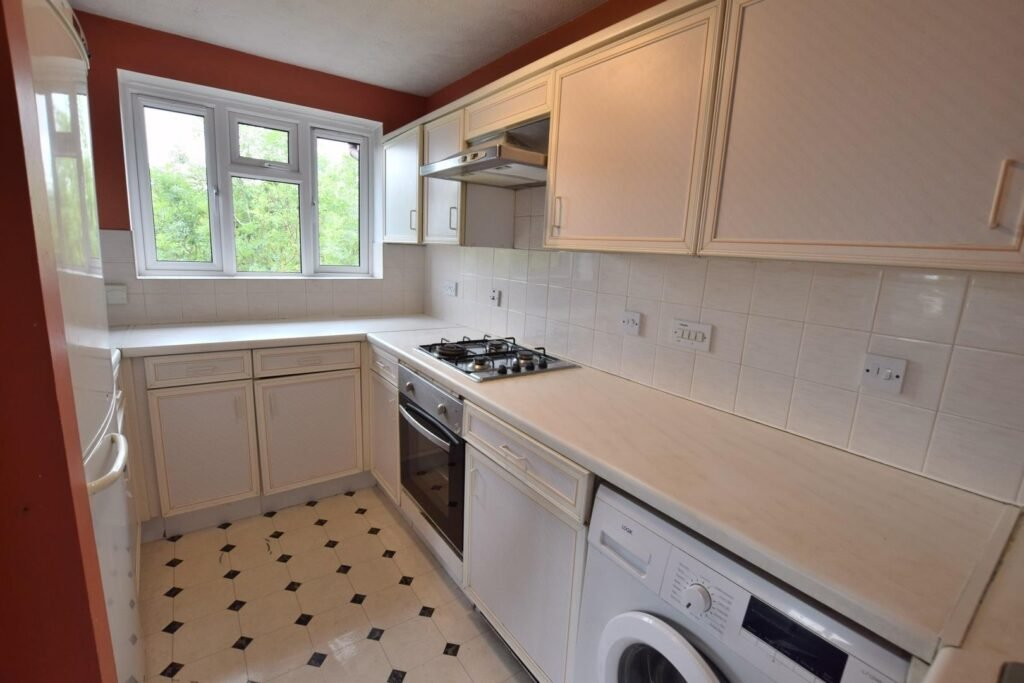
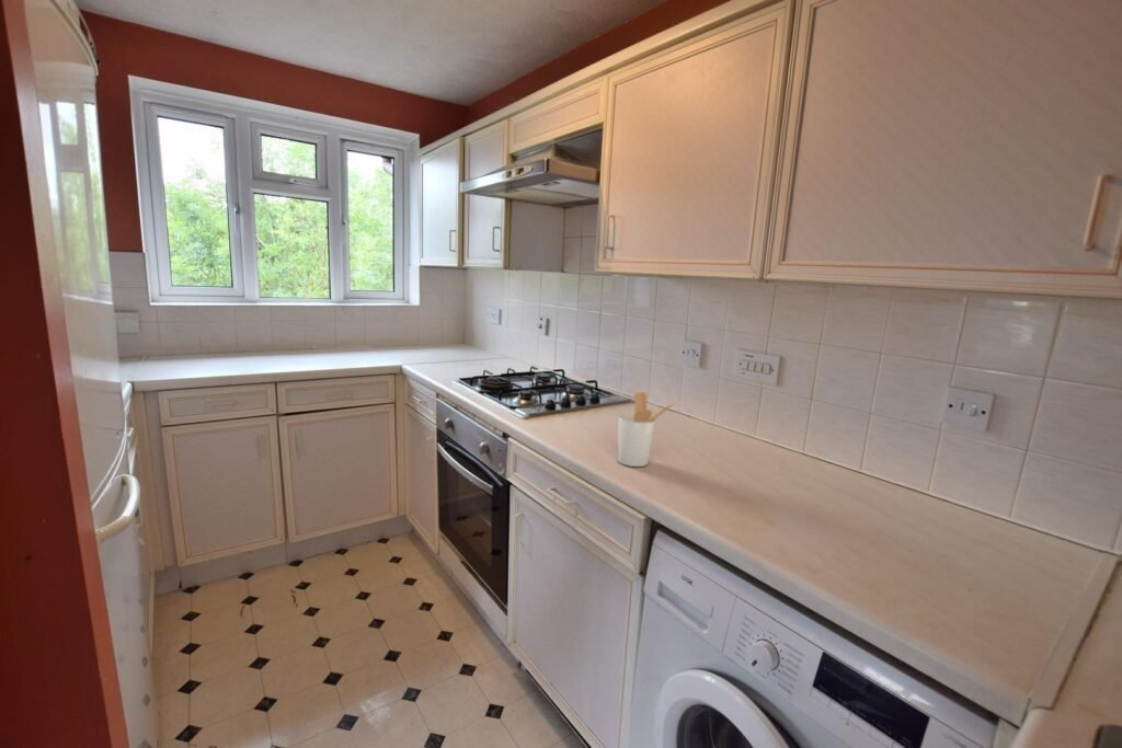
+ utensil holder (645, 429)
